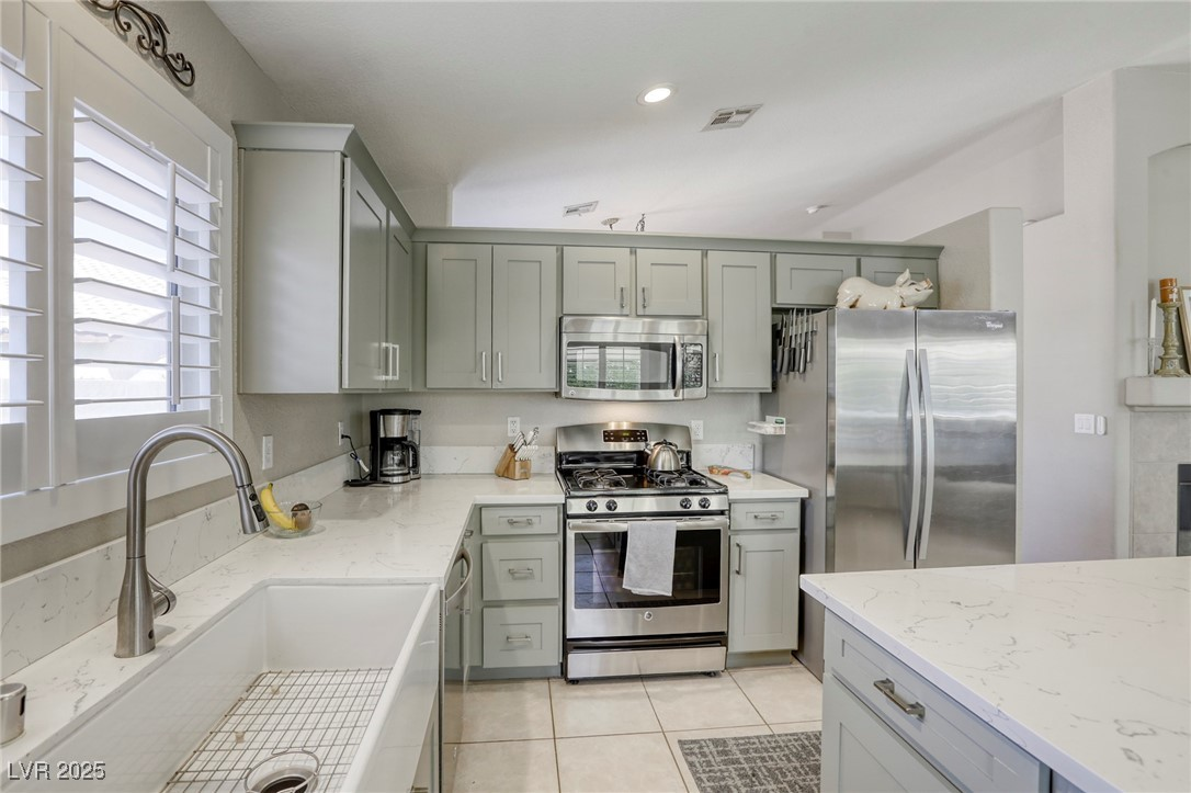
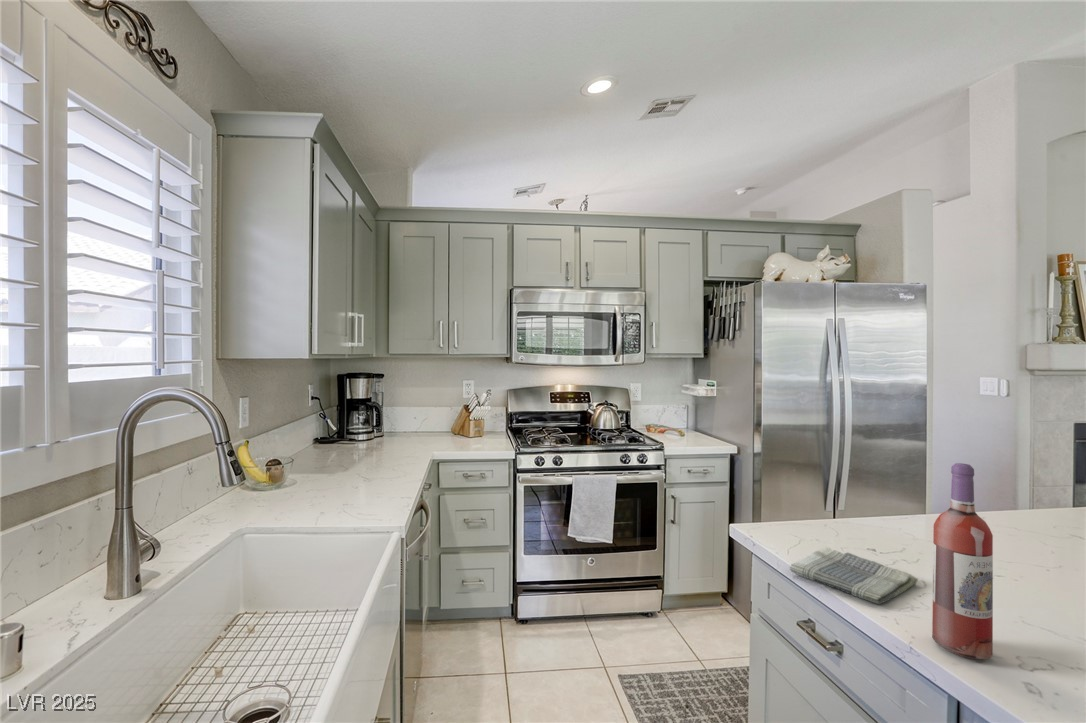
+ wine bottle (962, 556)
+ dish towel (852, 571)
